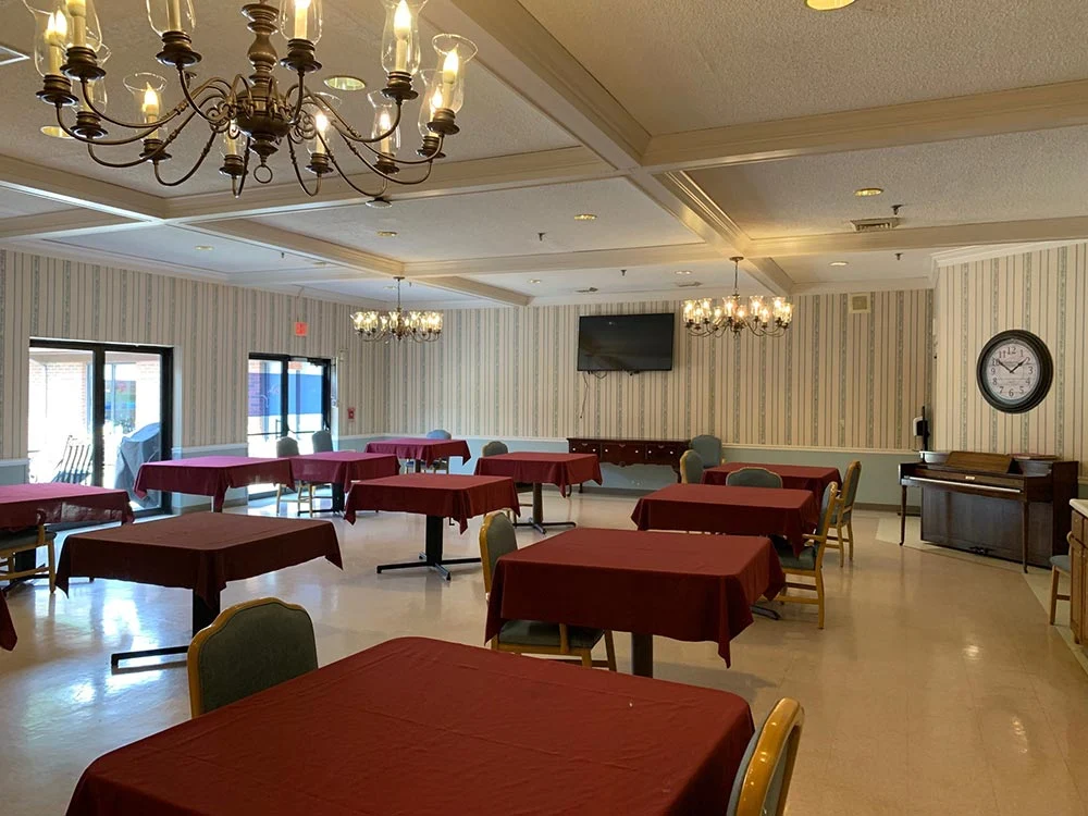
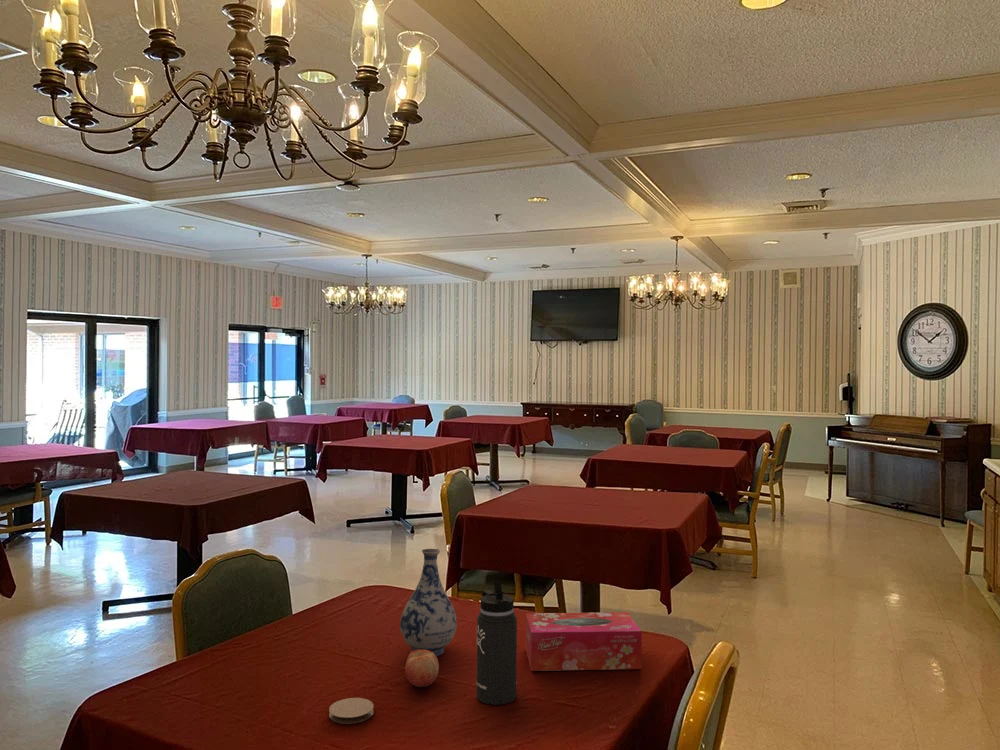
+ coaster (351, 710)
+ vase (428, 601)
+ fruit (421, 668)
+ thermos bottle (494, 636)
+ tissue box (581, 640)
